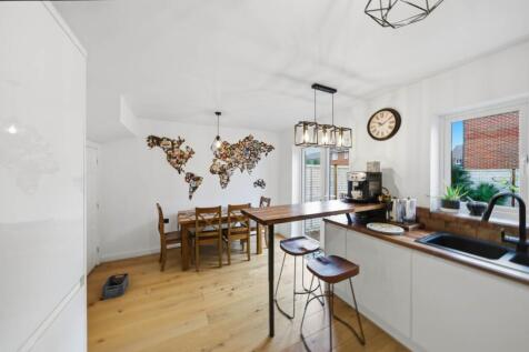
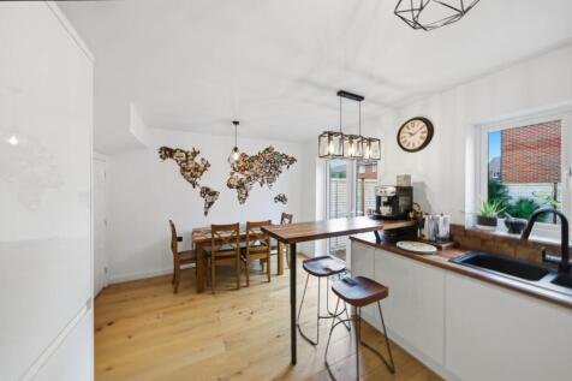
- storage bin (116, 284)
